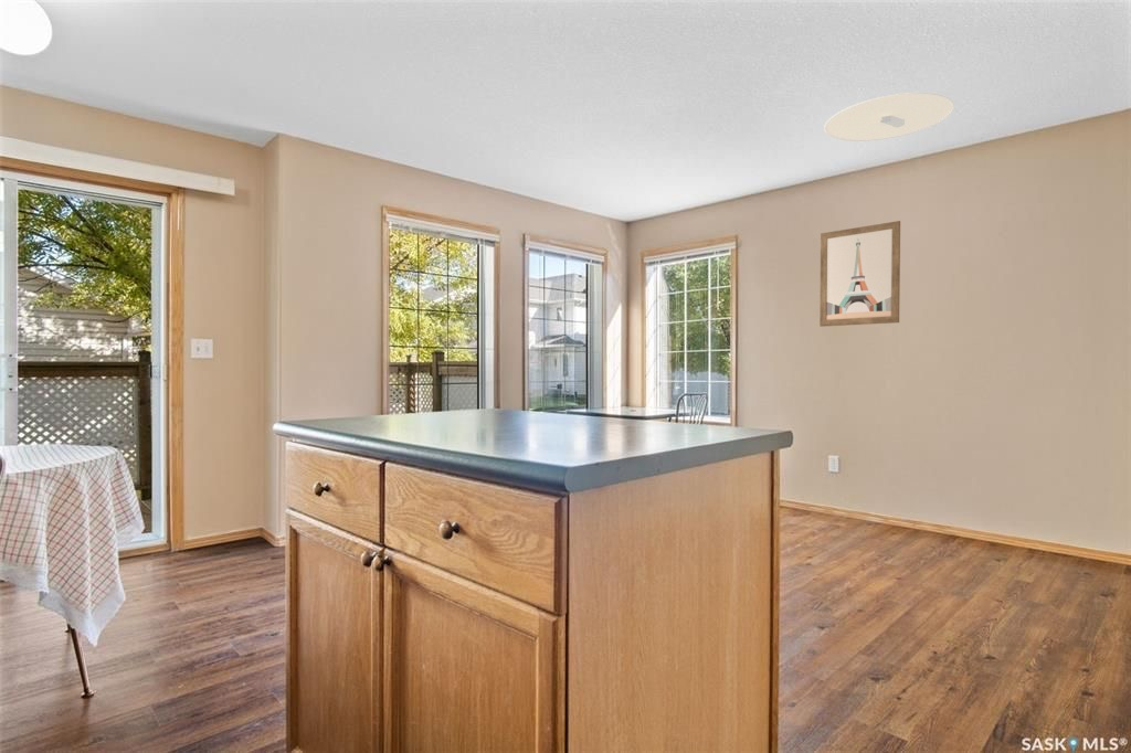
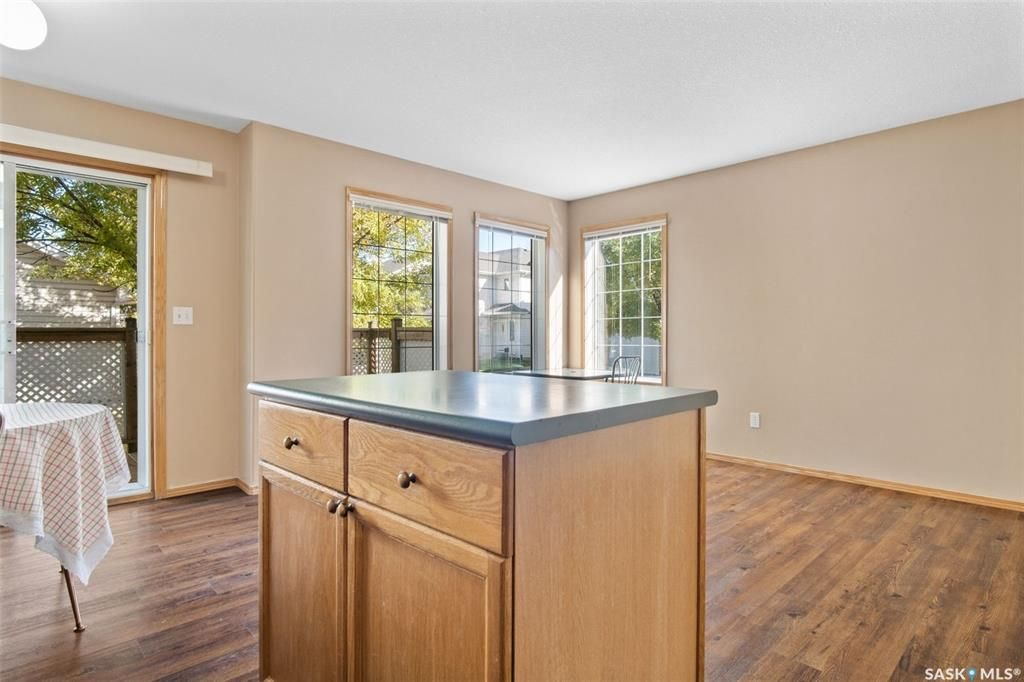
- ceiling light (886, 114)
- wall art (858, 276)
